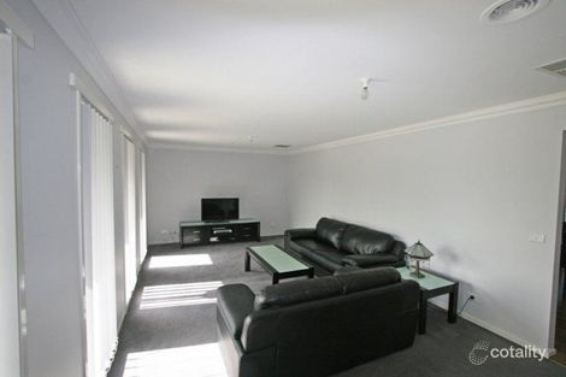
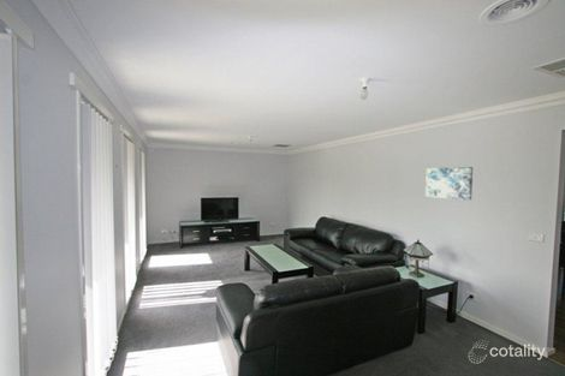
+ wall art (447, 183)
